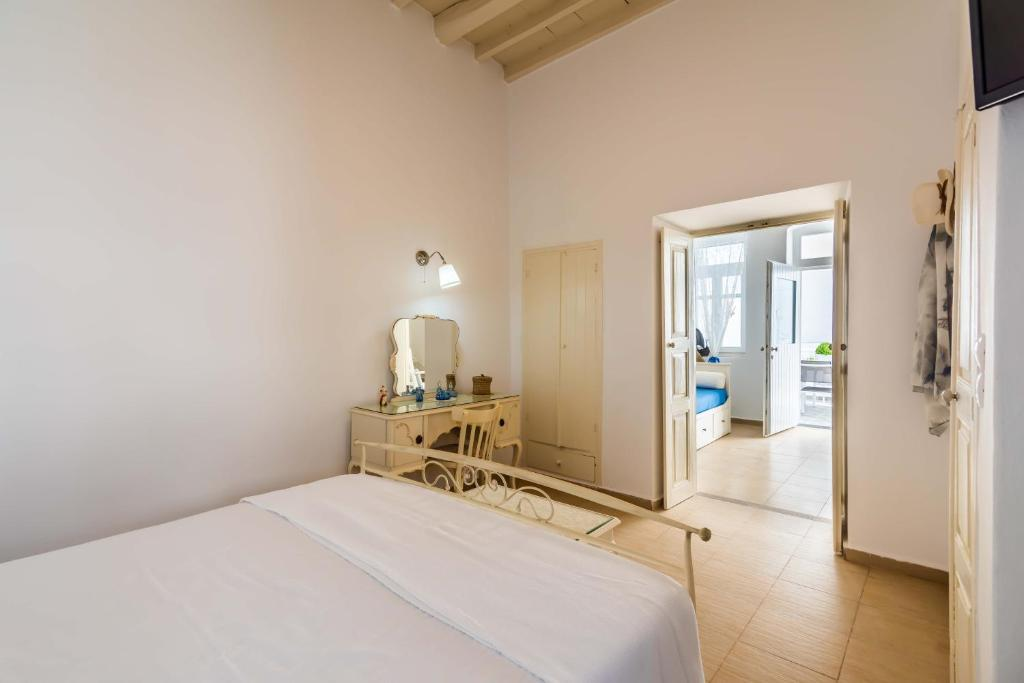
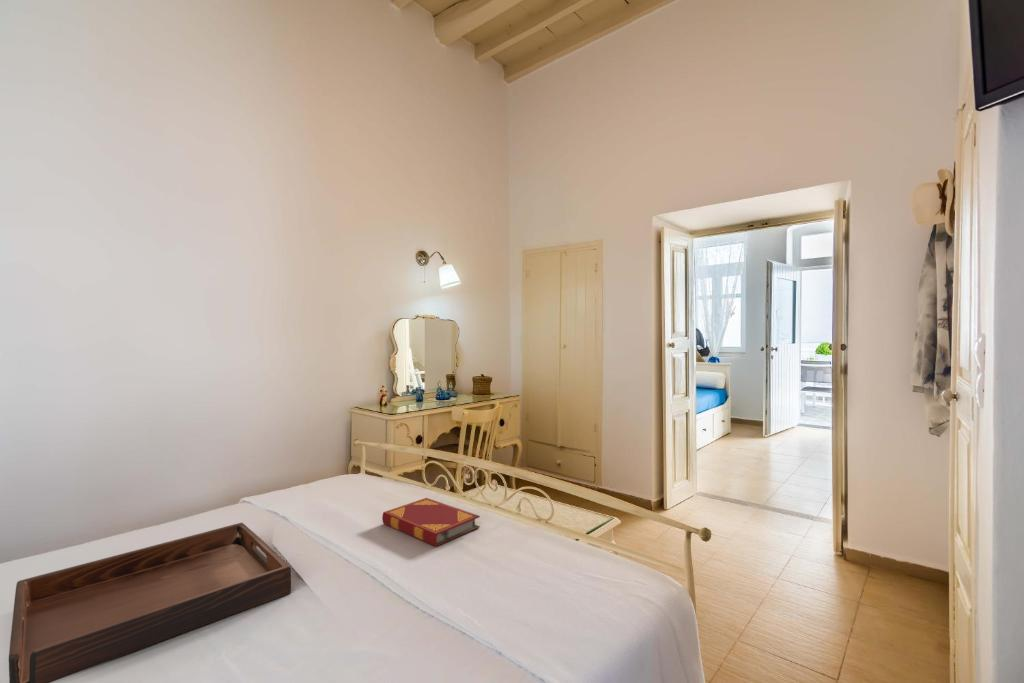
+ serving tray (157, 586)
+ hardback book (430, 519)
